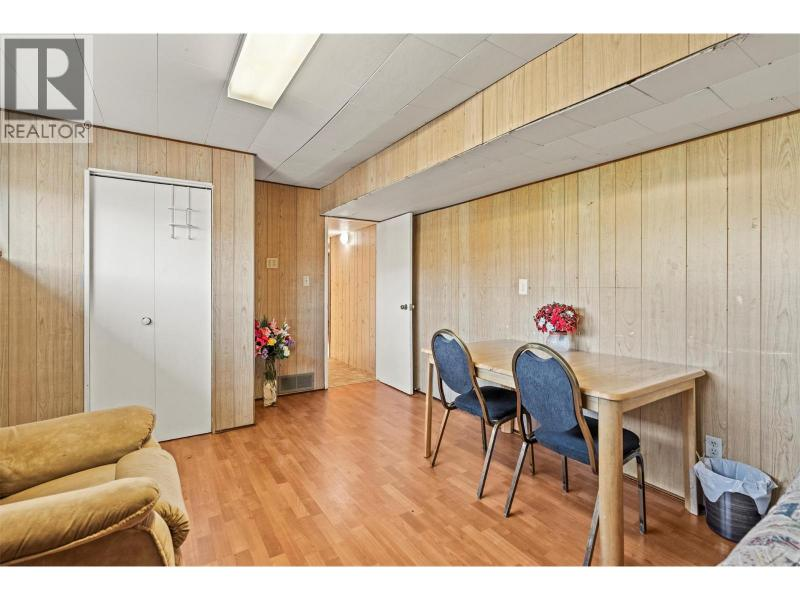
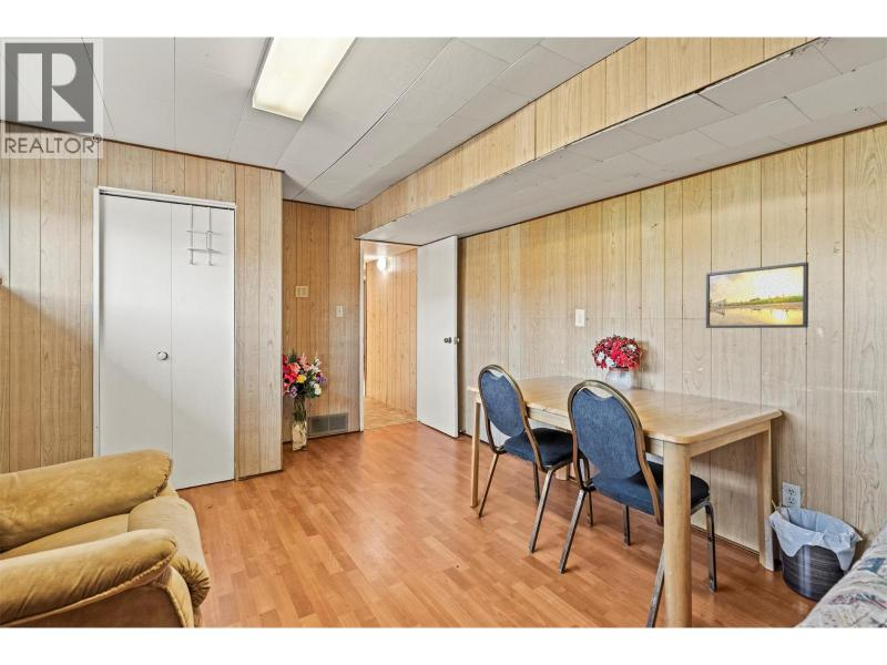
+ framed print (752, 297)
